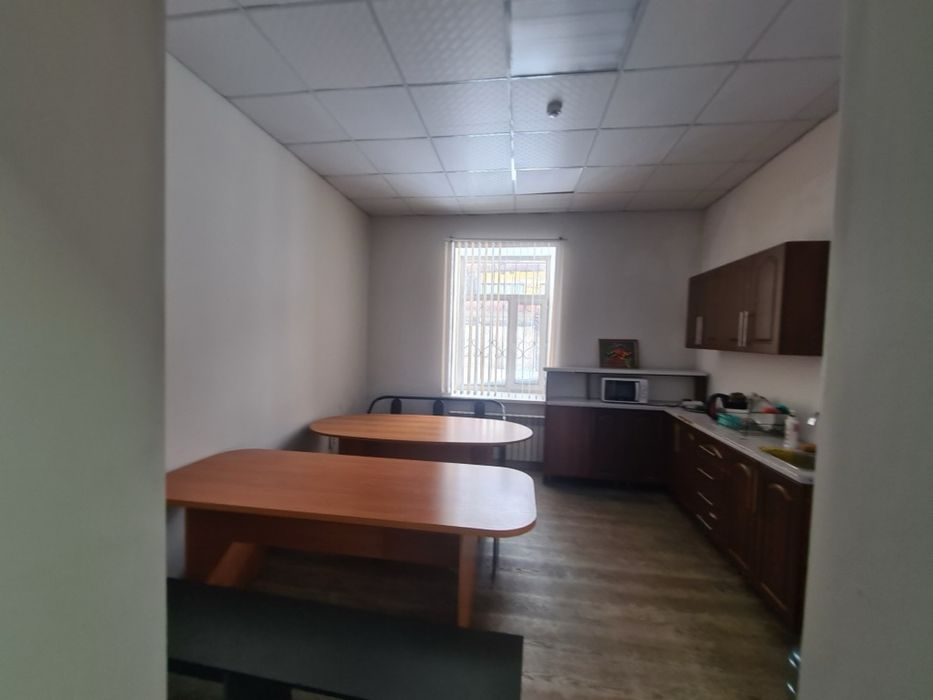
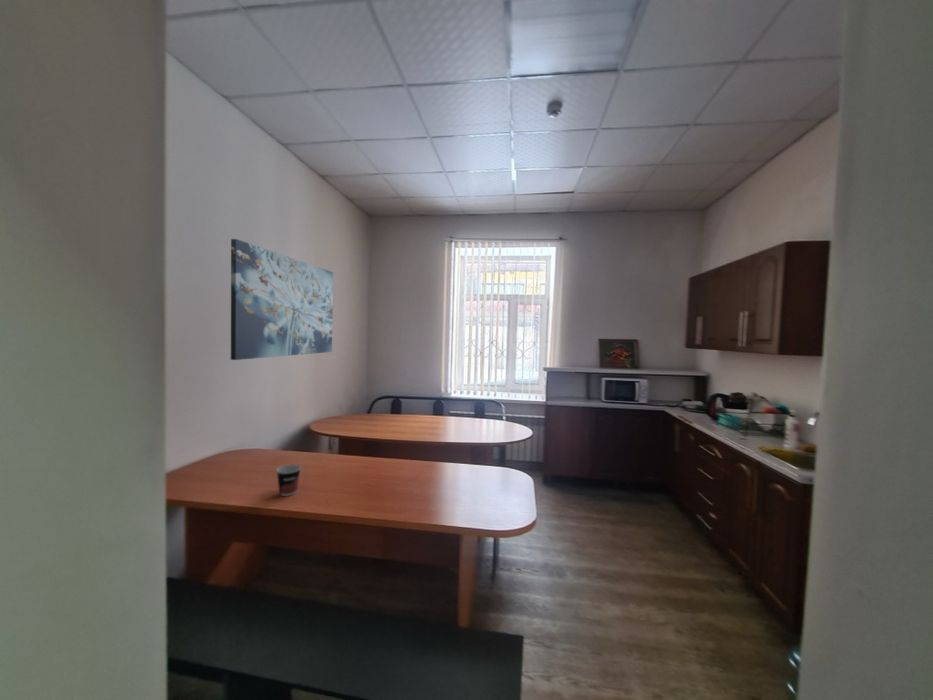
+ wall art (292, 307)
+ cup (288, 480)
